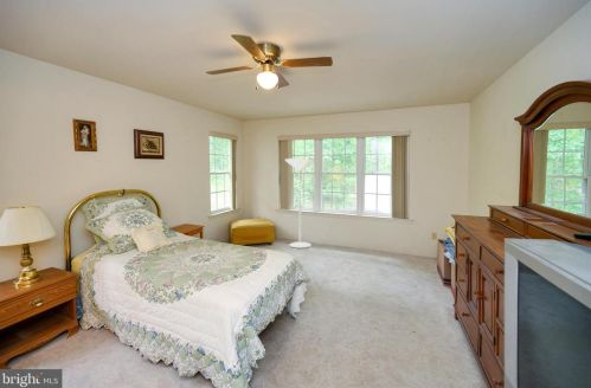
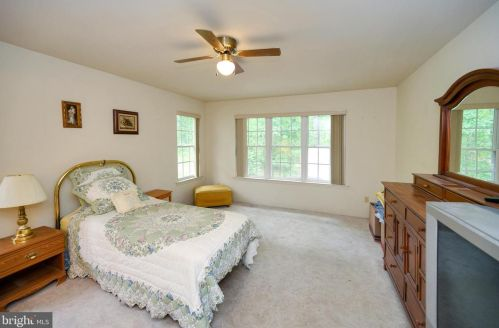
- floor lamp (300, 202)
